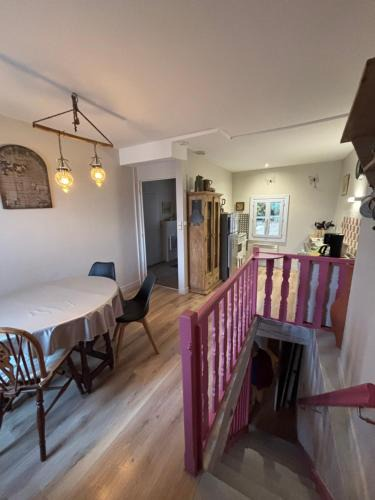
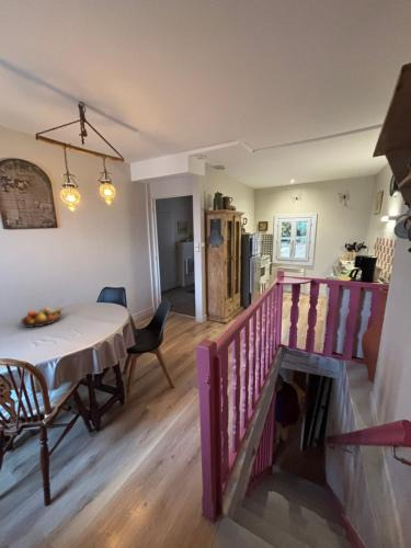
+ fruit bowl (42, 315)
